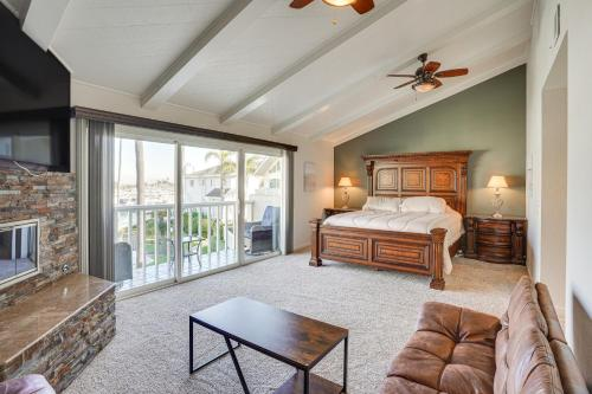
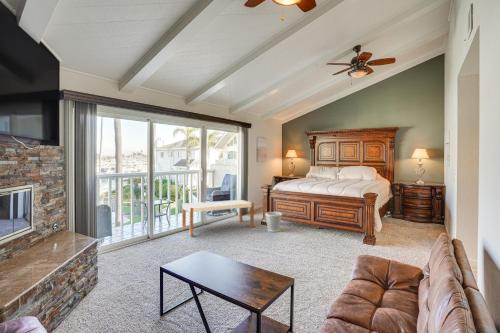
+ bench (218, 209)
+ wastebasket (273, 221)
